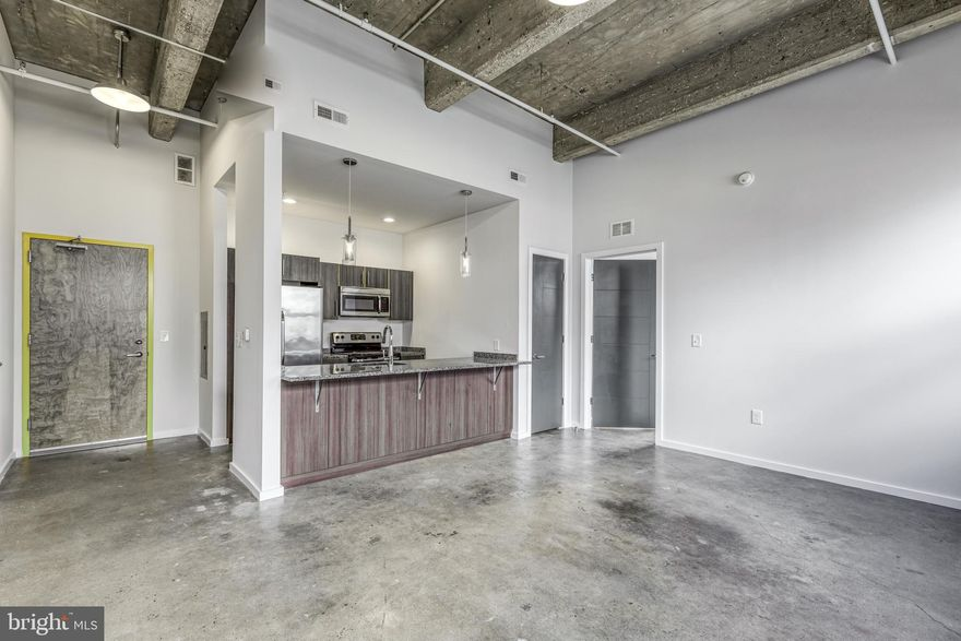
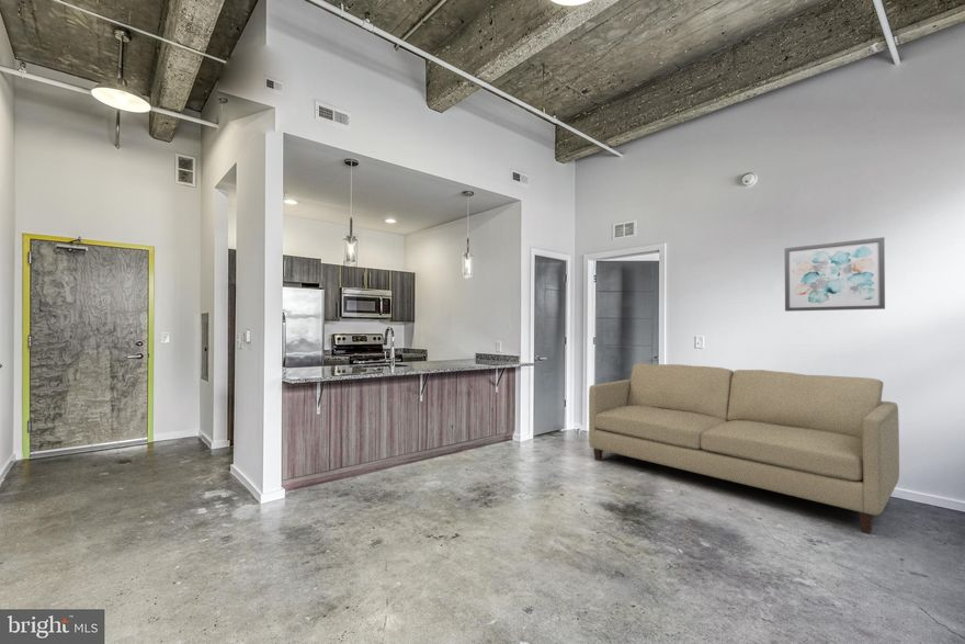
+ wall art (831, 276)
+ sofa (723, 423)
